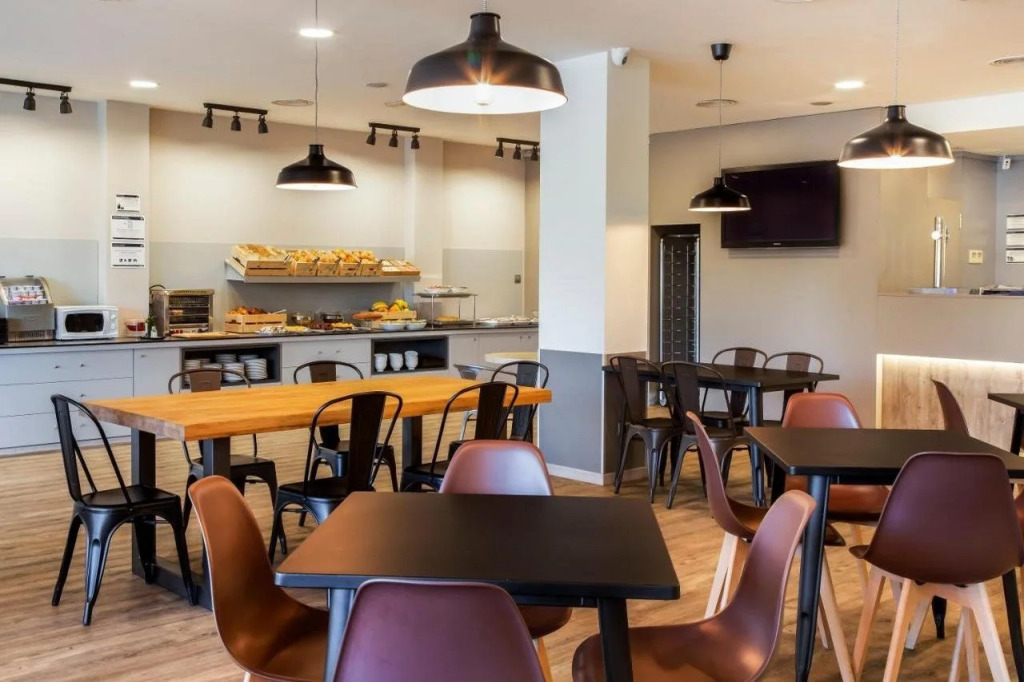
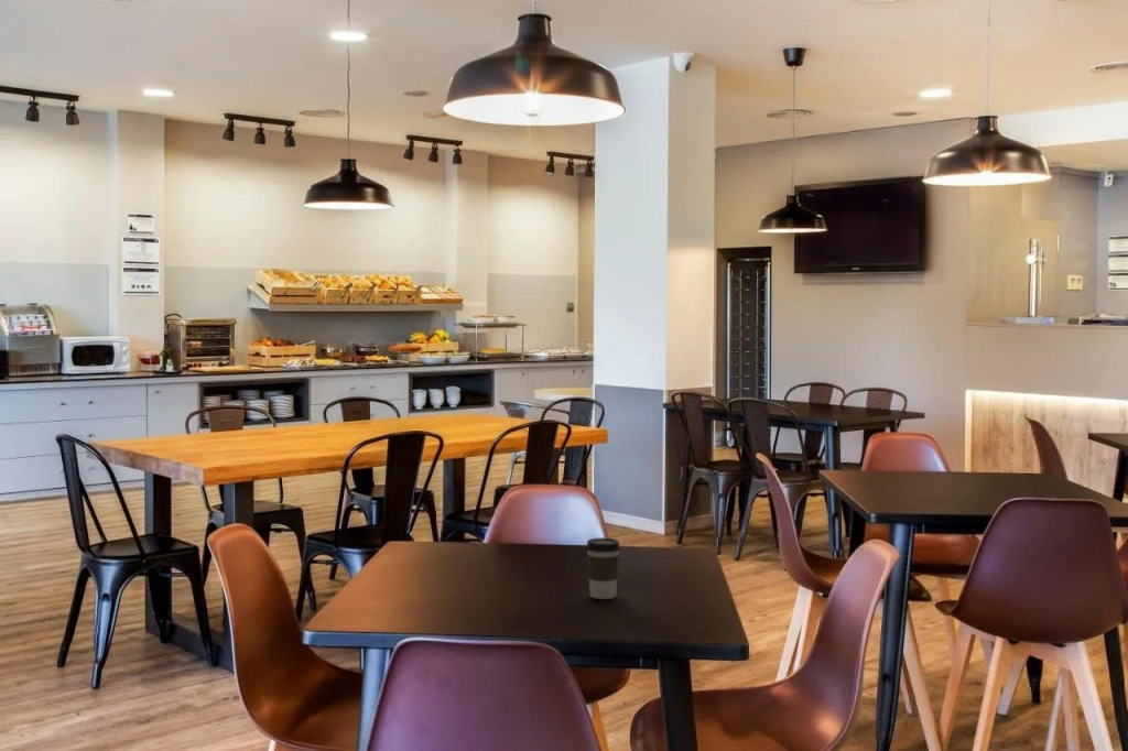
+ coffee cup (603, 568)
